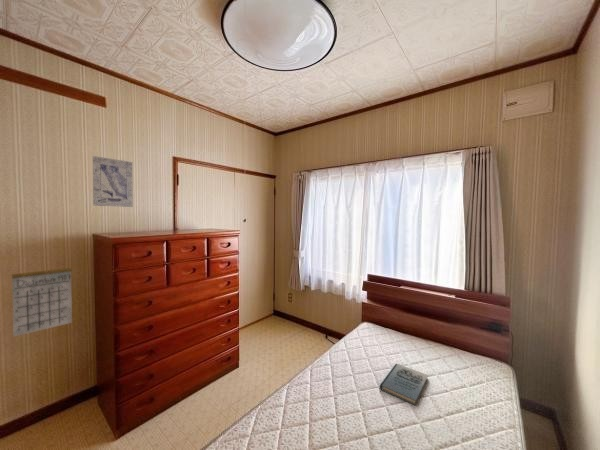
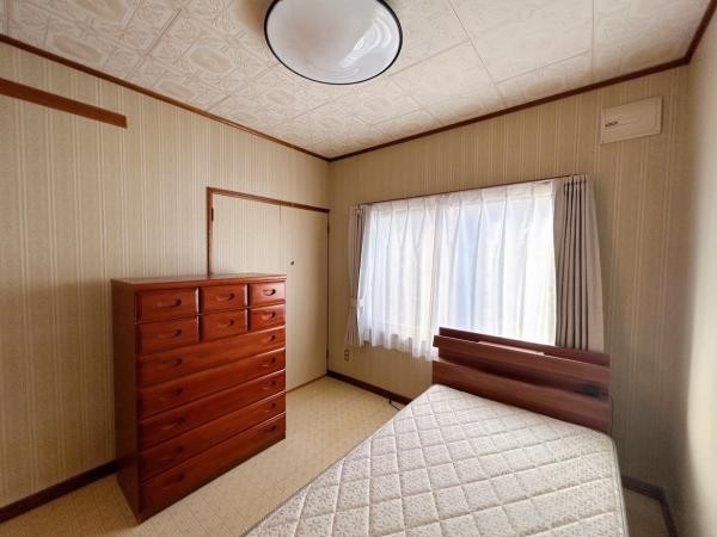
- book (404, 381)
- wall art (113, 182)
- calendar (44, 293)
